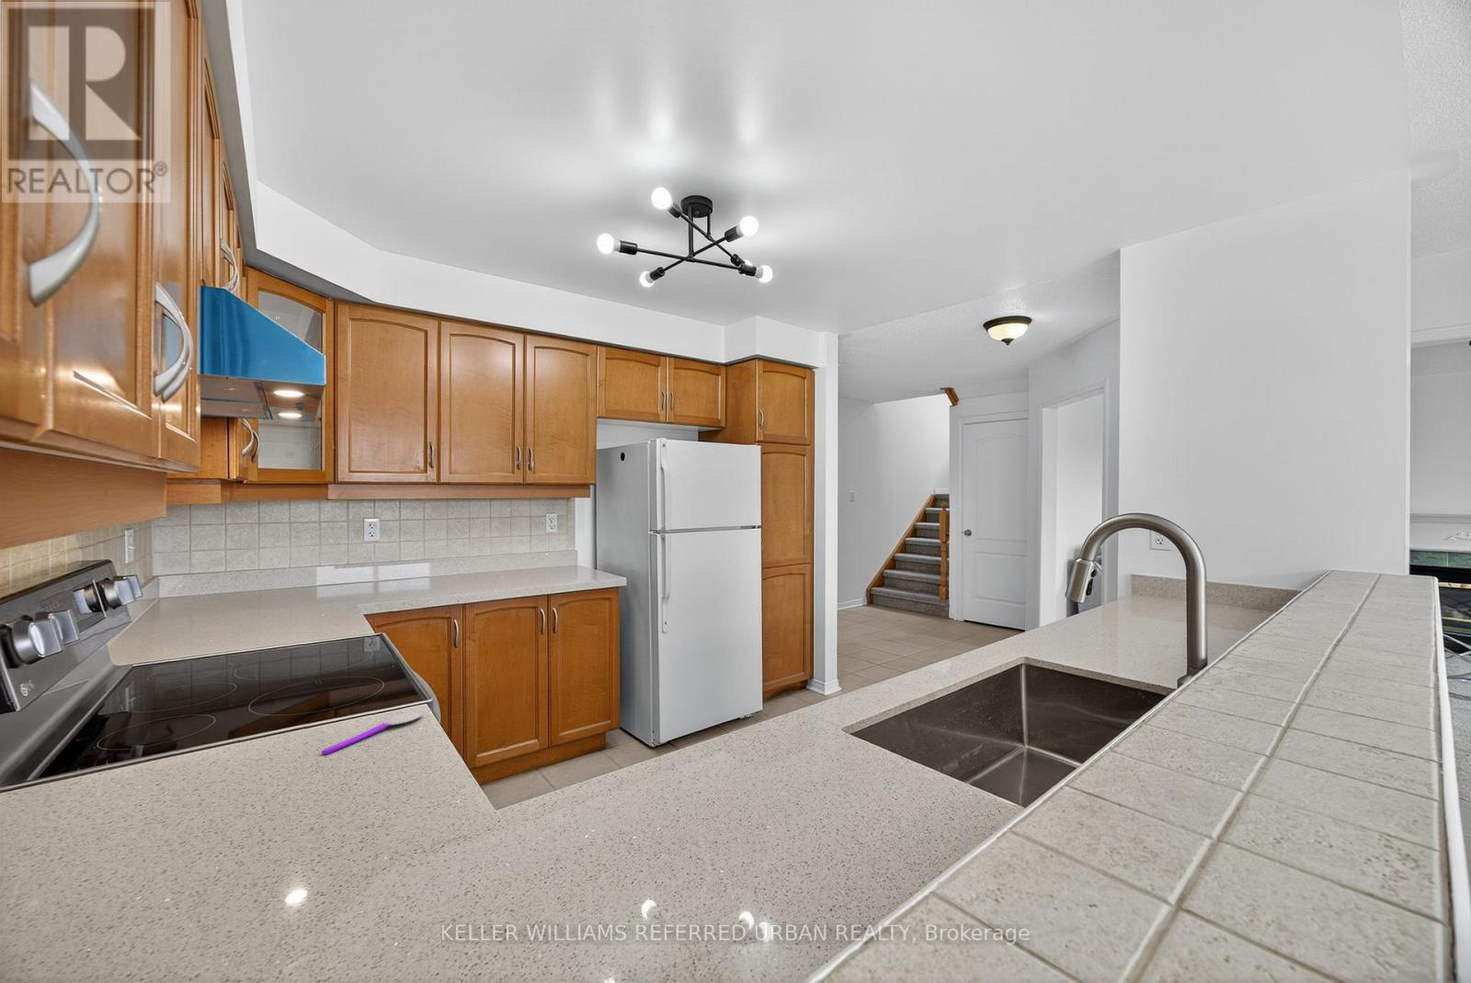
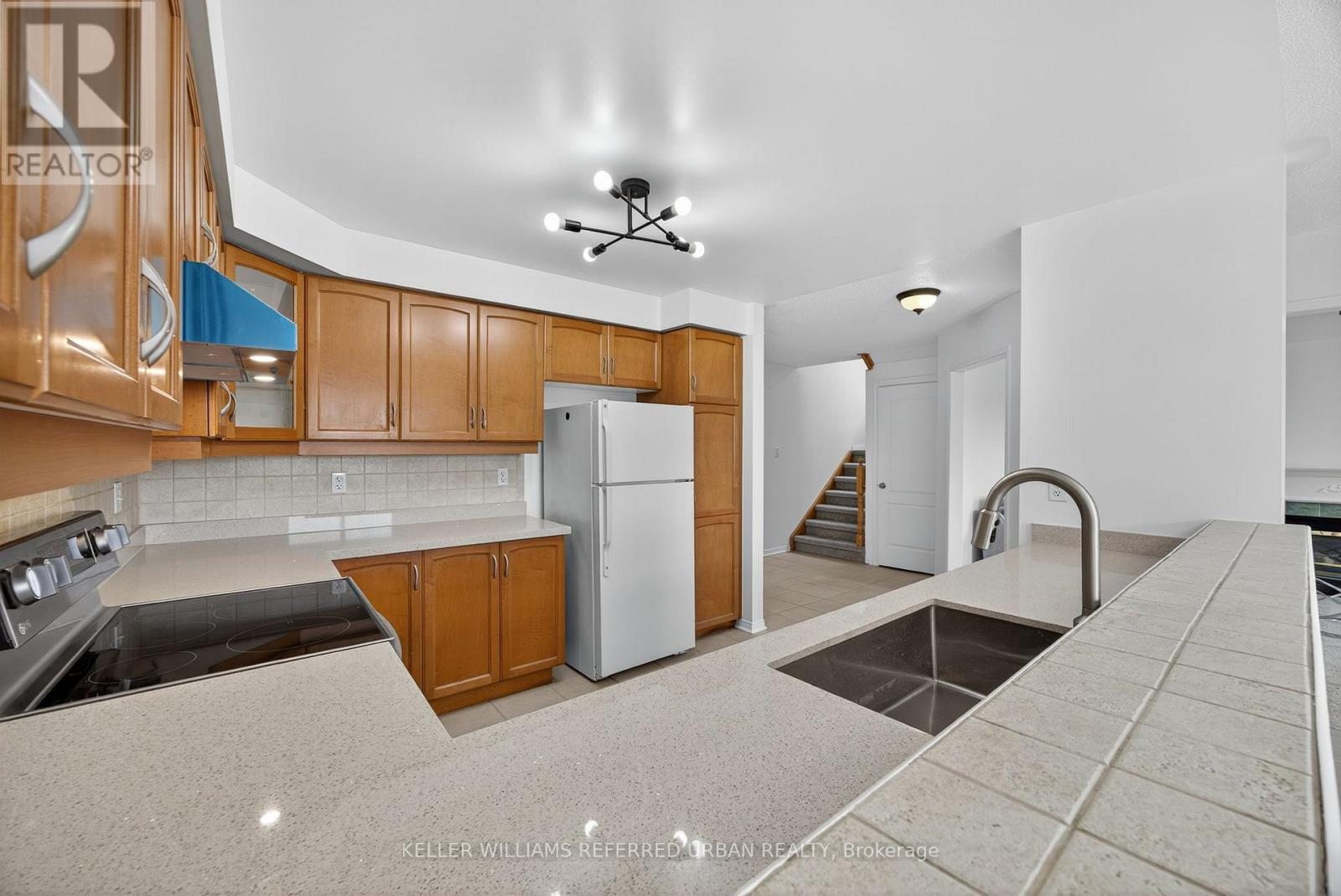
- spoon (375, 730)
